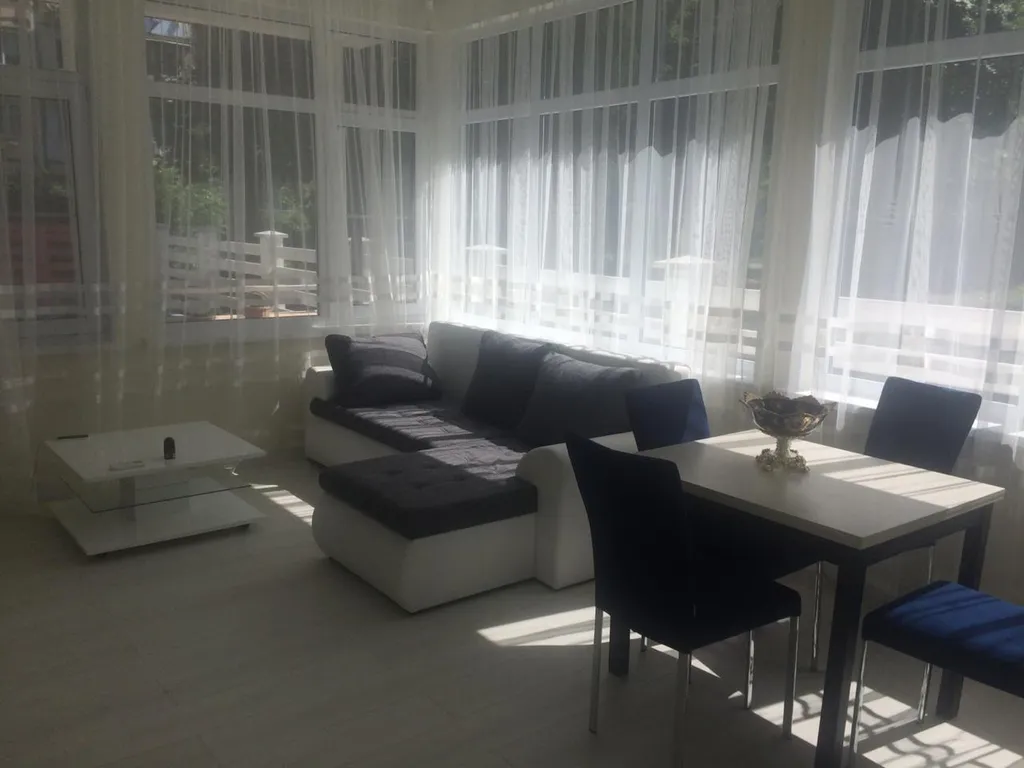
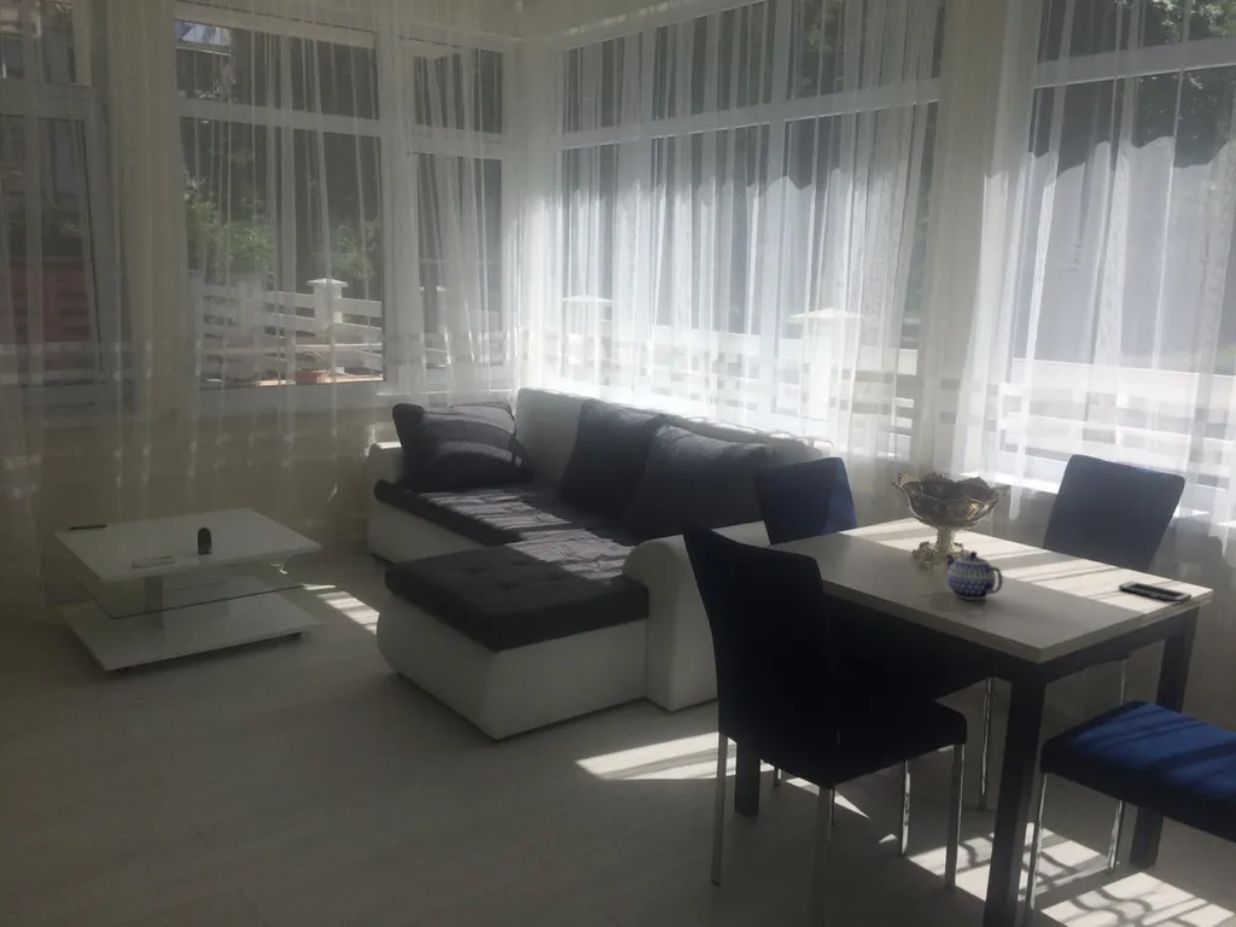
+ cell phone (1154, 591)
+ teapot (972, 573)
